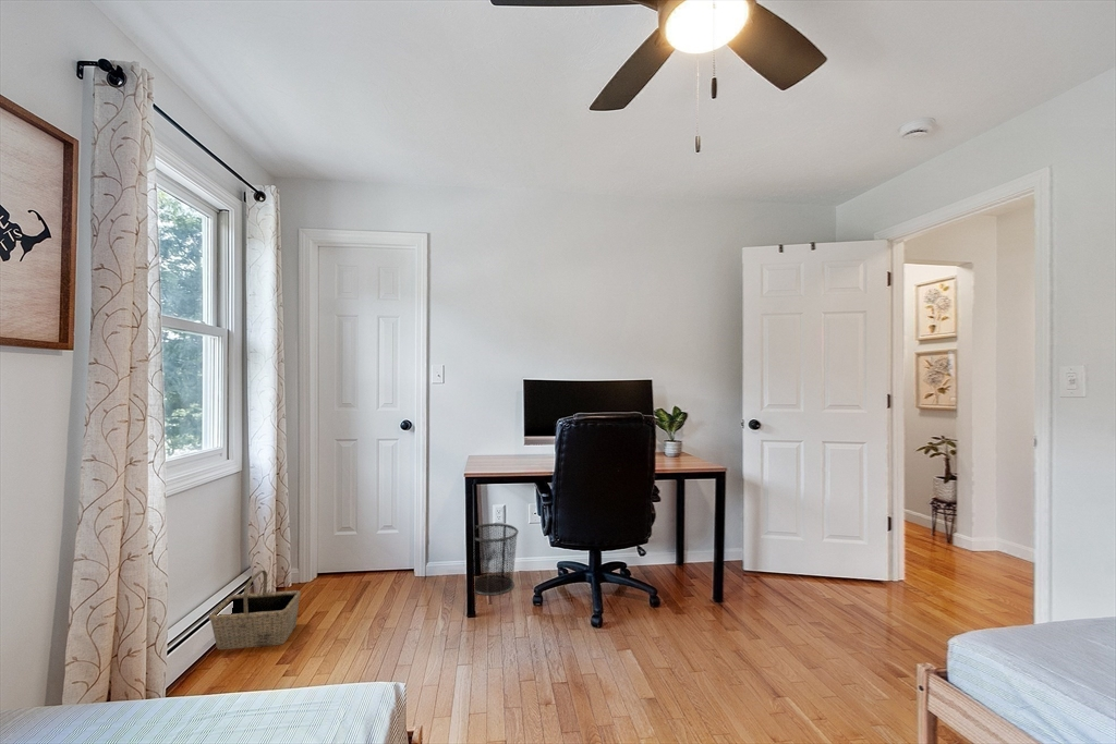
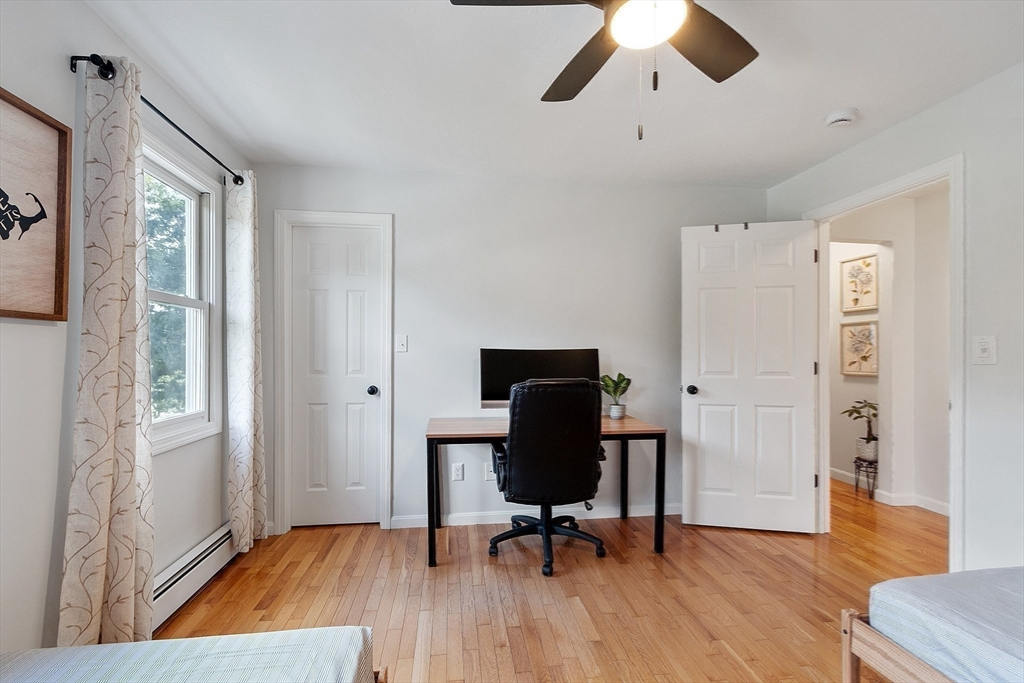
- basket (256, 607)
- waste bin (492, 558)
